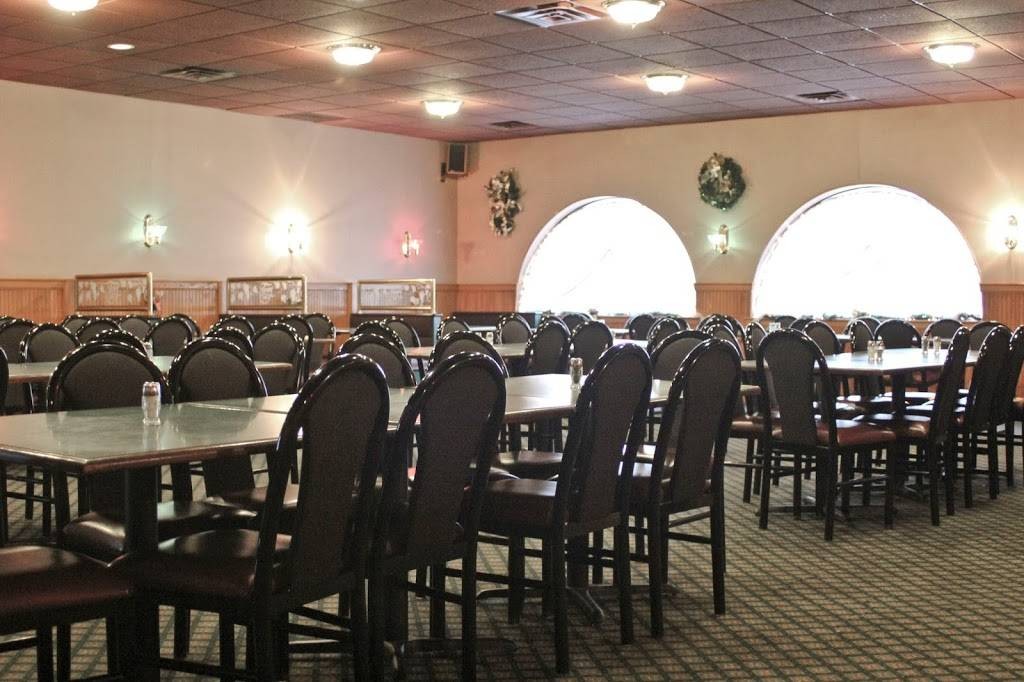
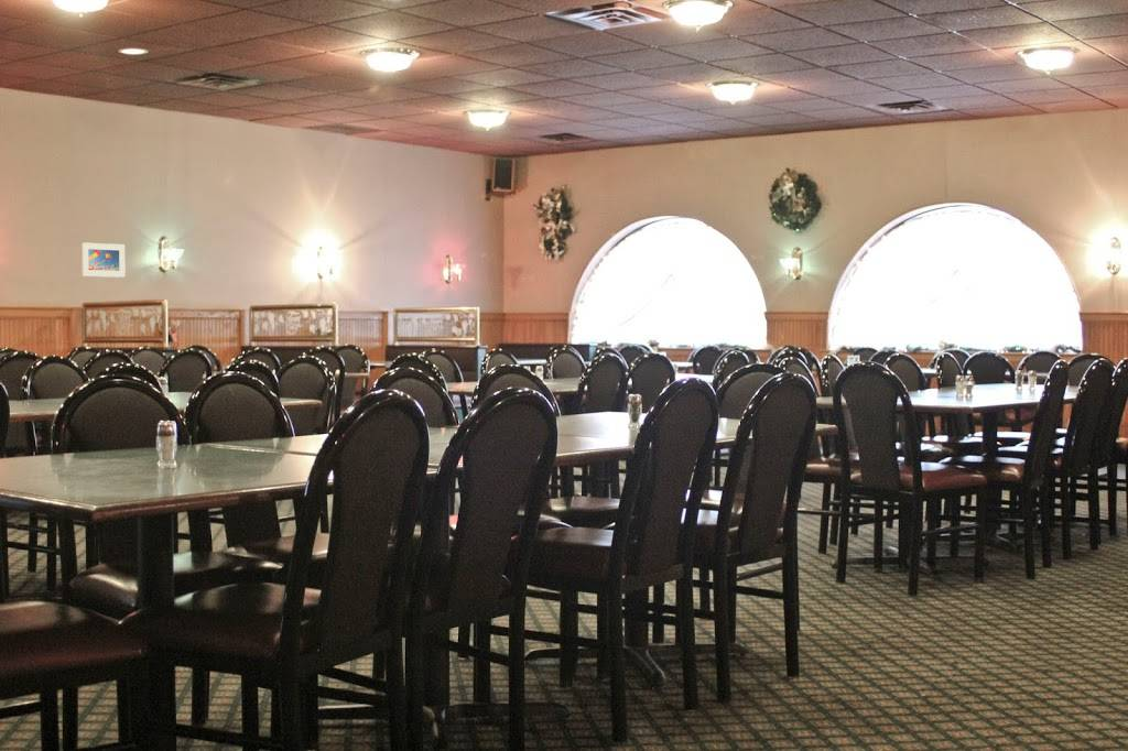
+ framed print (104, 260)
